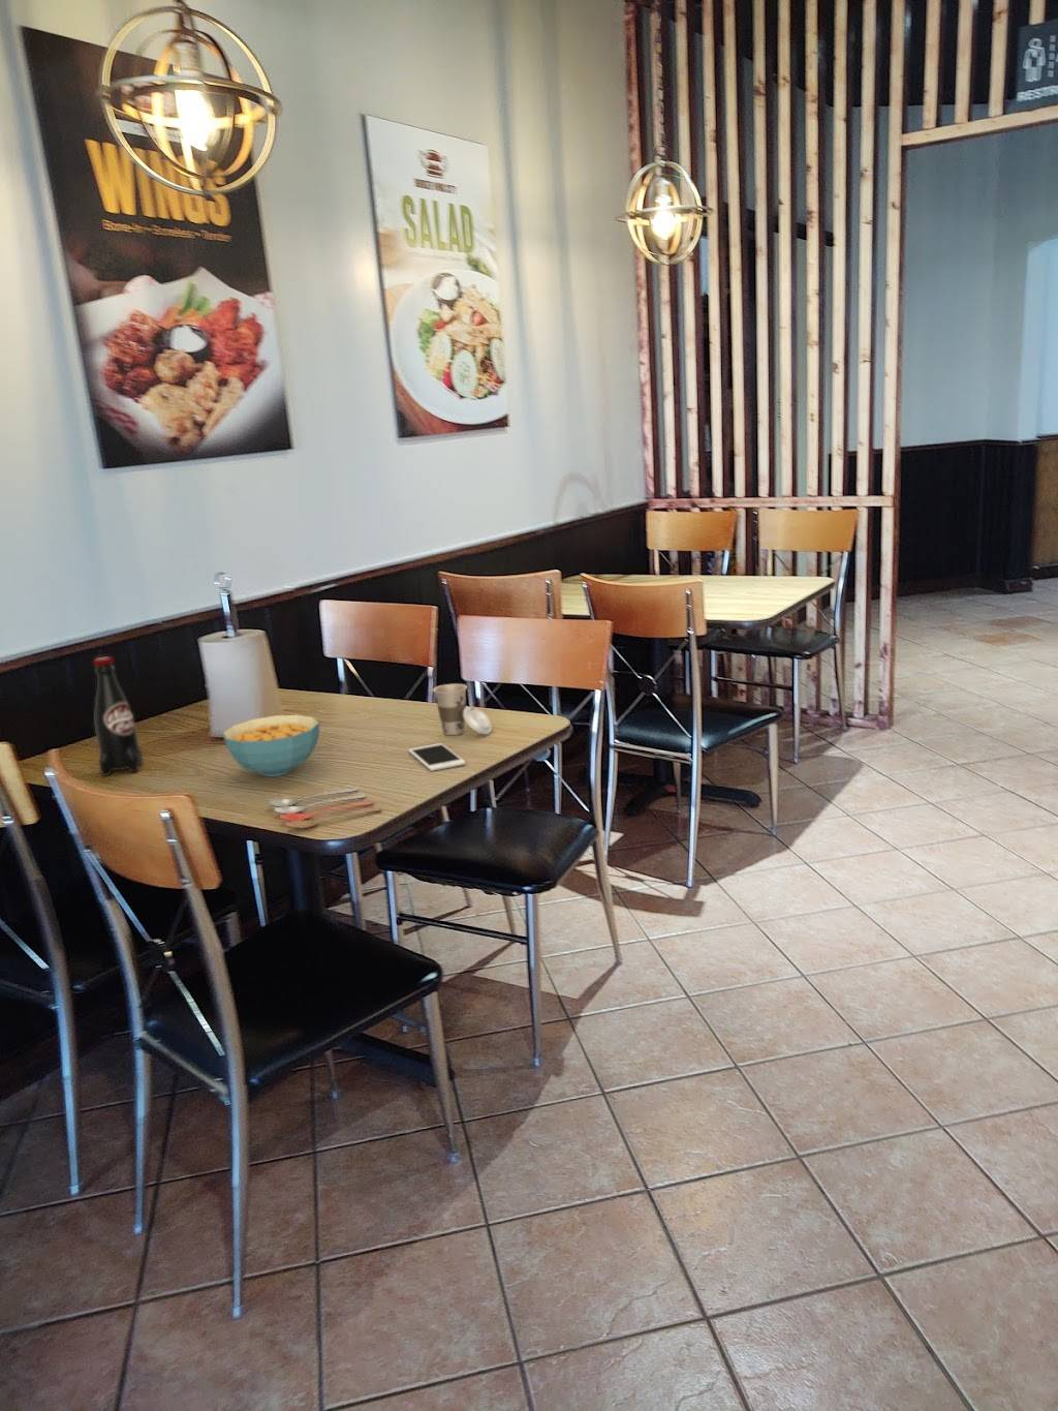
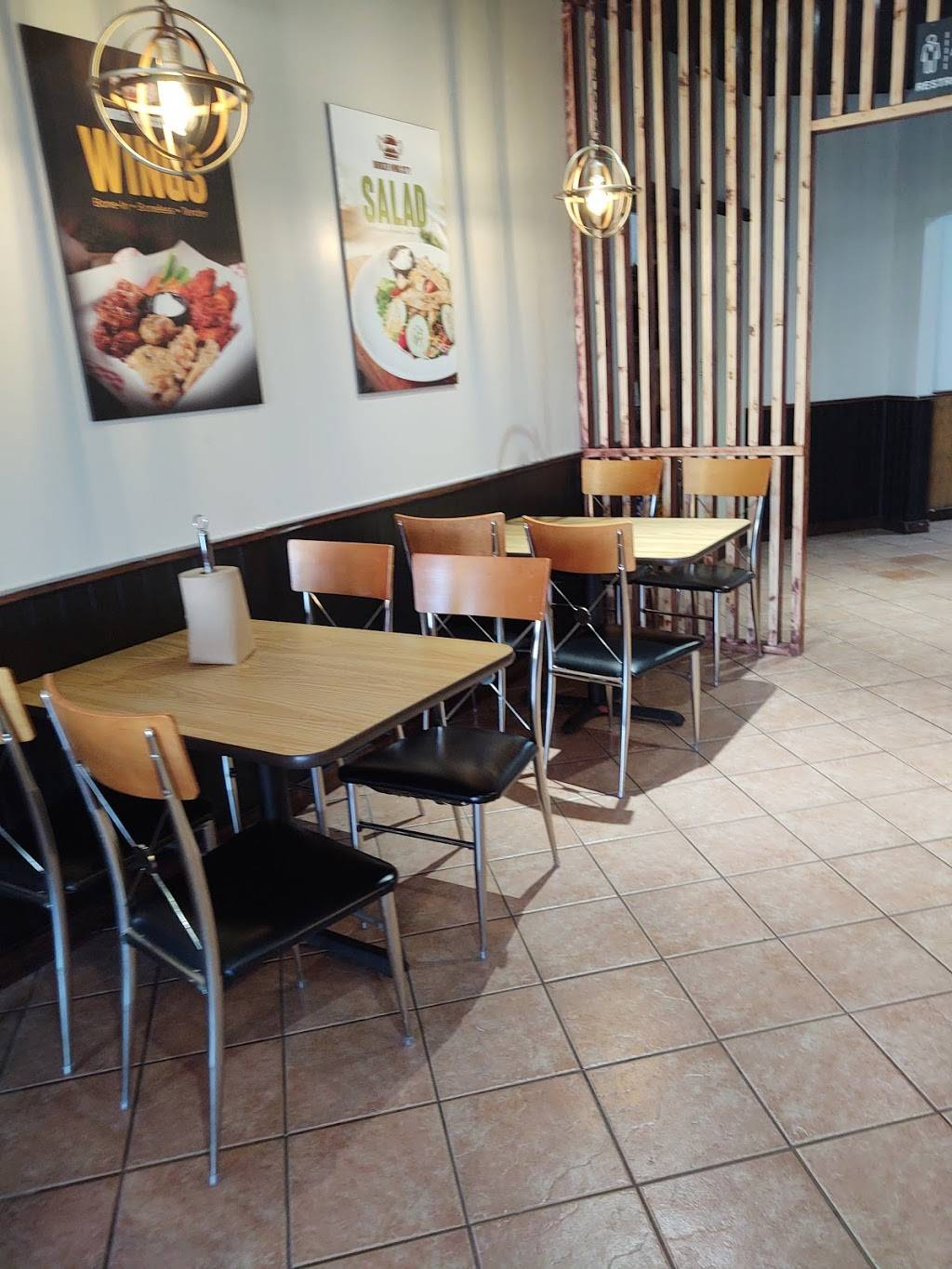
- cooking utensil (322, 802)
- cereal bowl (273, 749)
- soda bottle (112, 714)
- cup (462, 711)
- cell phone (436, 756)
